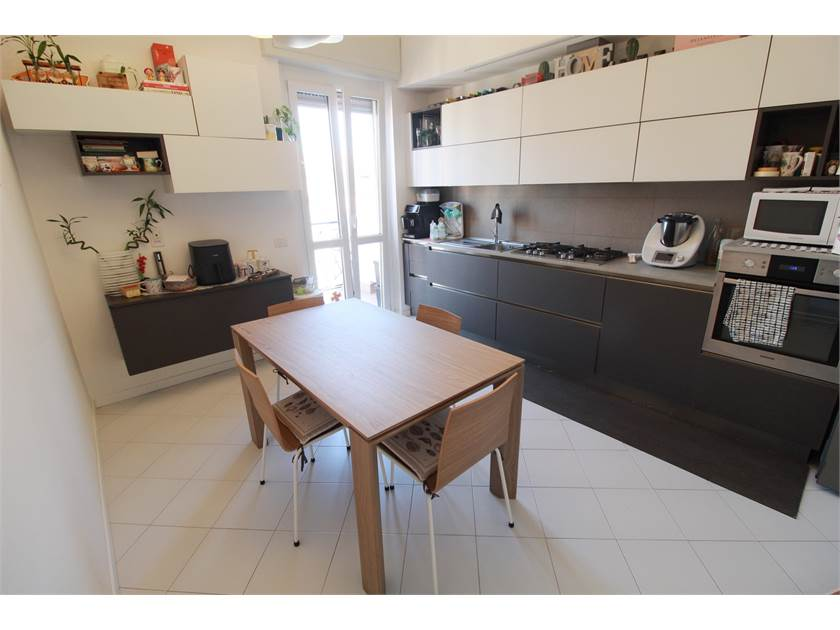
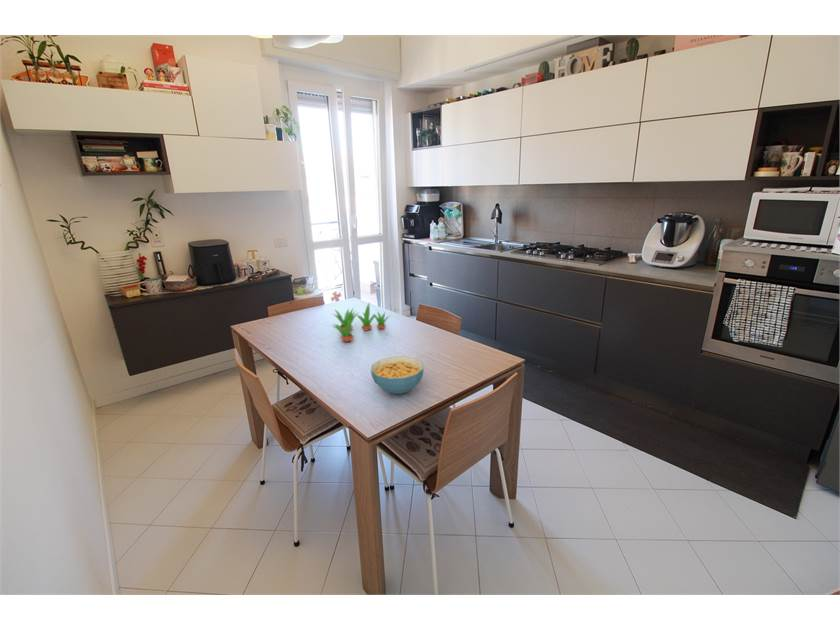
+ succulent plant (359, 318)
+ cereal bowl (397, 378)
